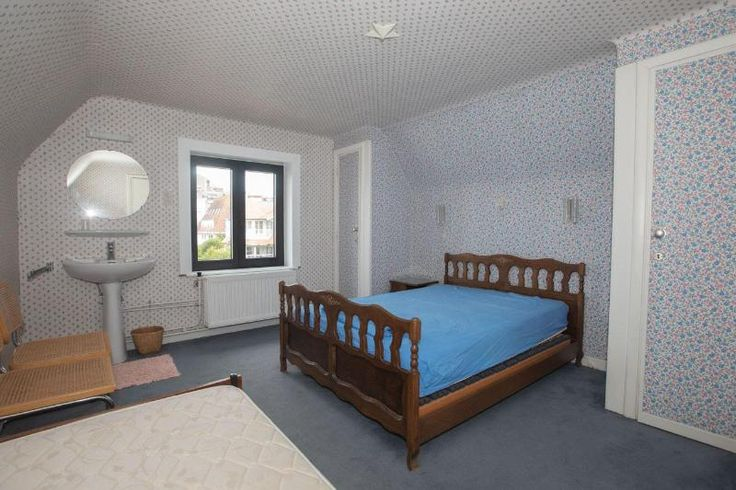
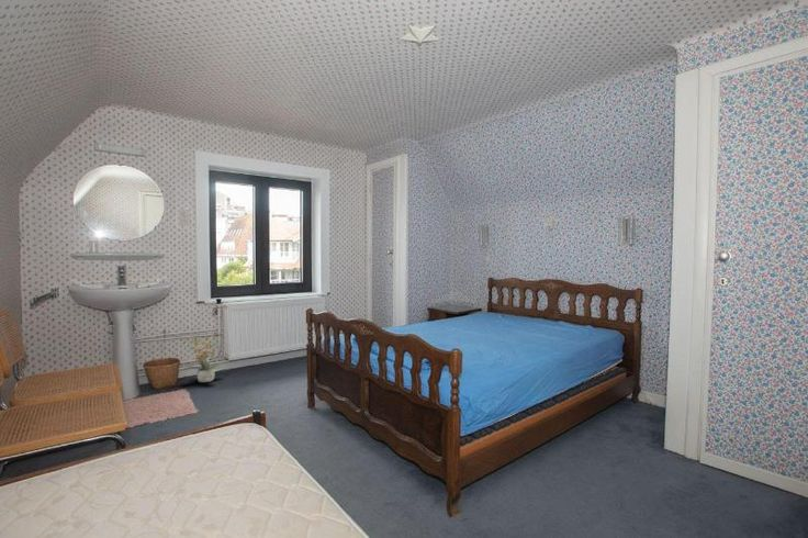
+ potted plant (203, 358)
